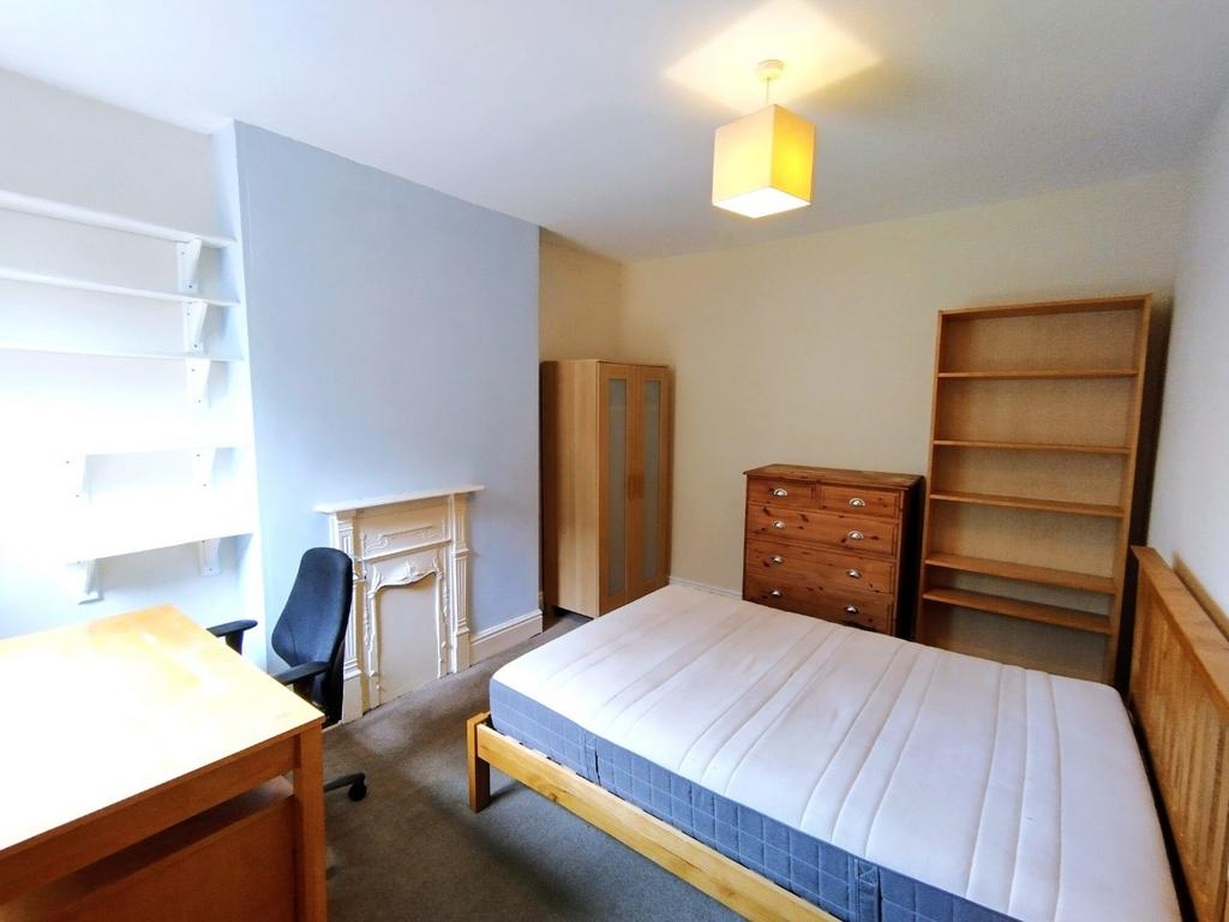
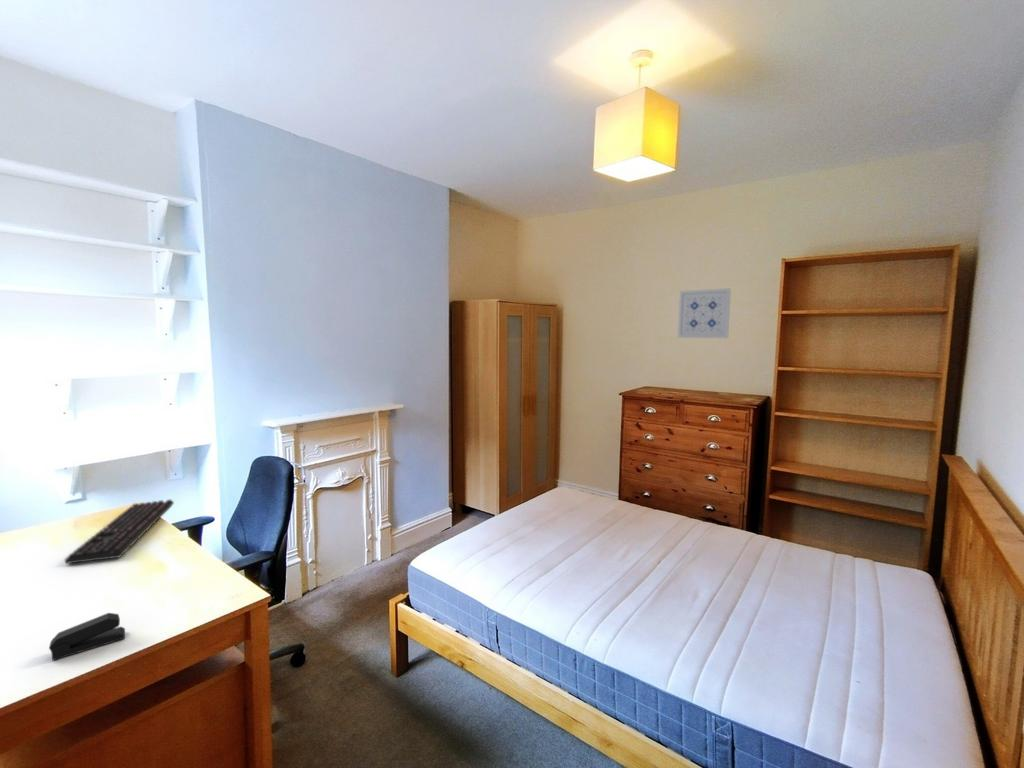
+ keyboard (127, 526)
+ stapler (88, 633)
+ wall art (703, 314)
